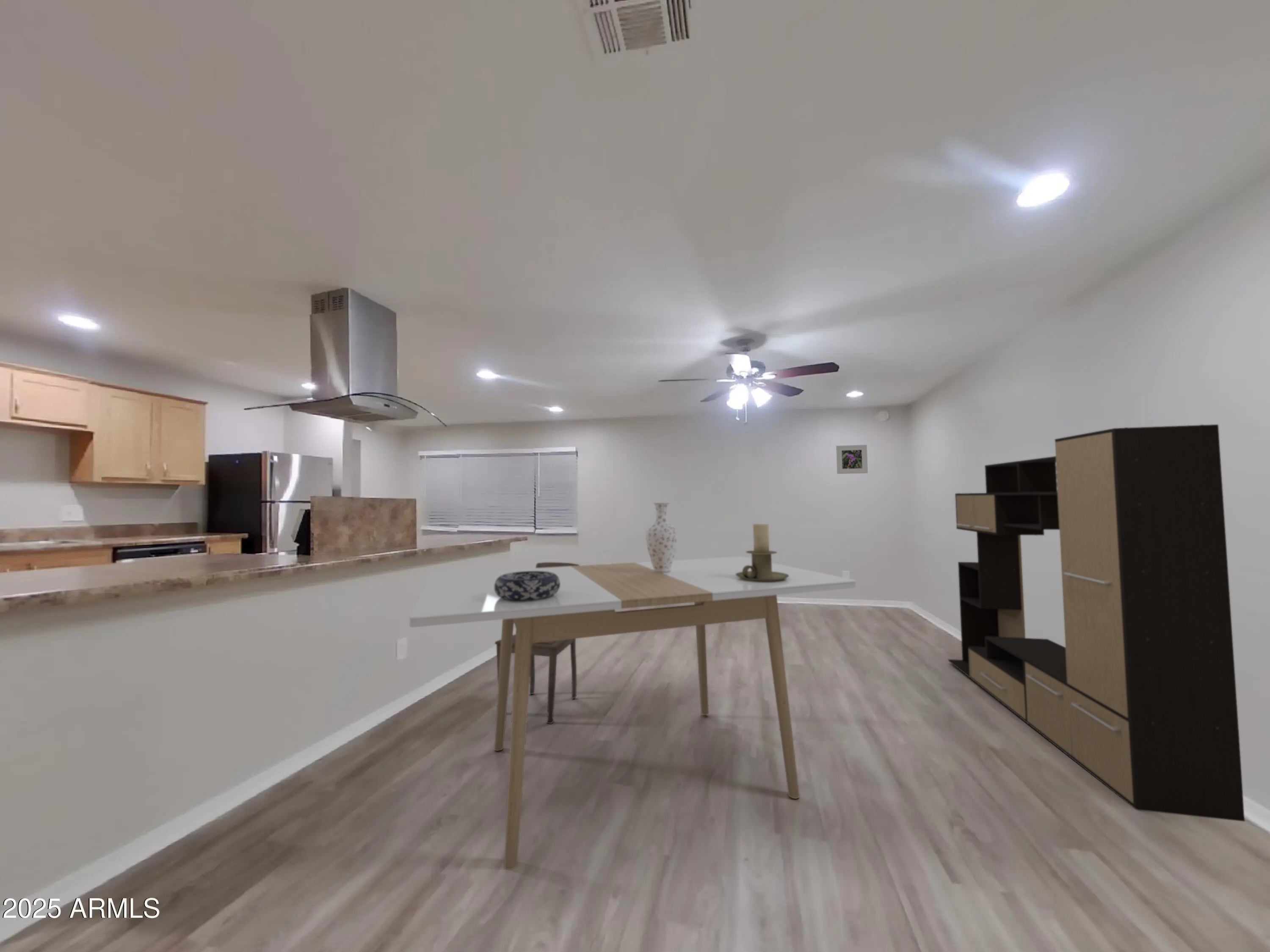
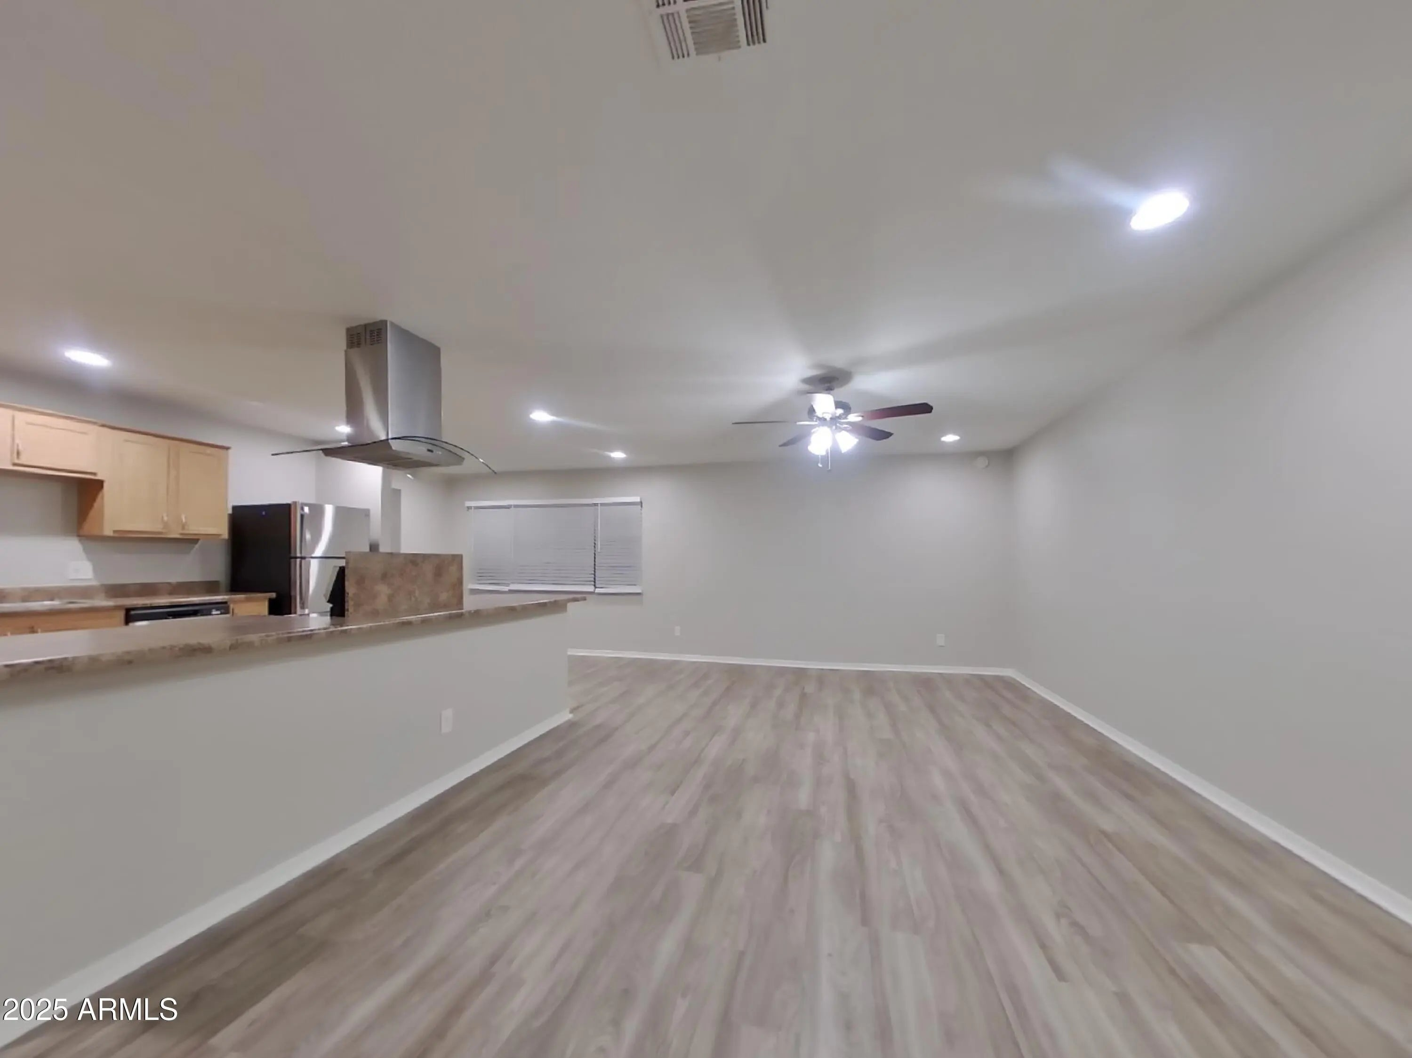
- media console (1022, 580)
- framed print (852, 459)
- decorative bowl (527, 585)
- dining chair (543, 642)
- candle holder (761, 550)
- vase (662, 537)
- dining table (626, 633)
